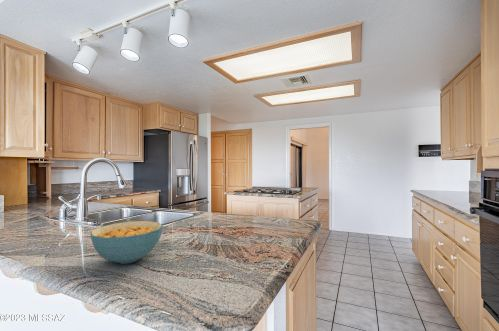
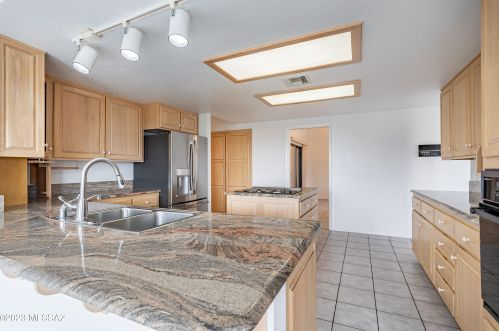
- cereal bowl (128, 244)
